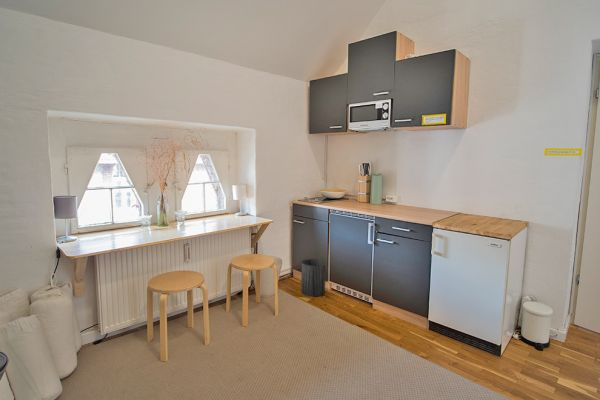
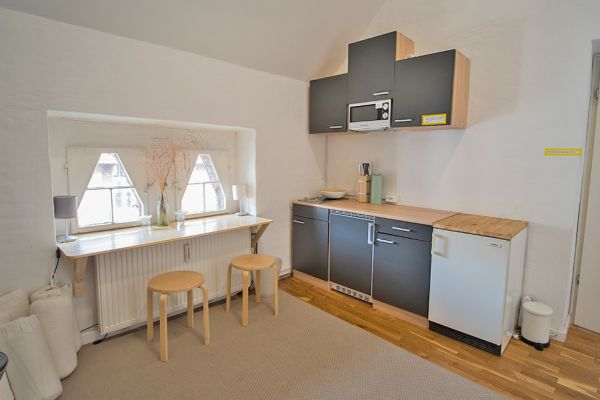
- trash can (313, 277)
